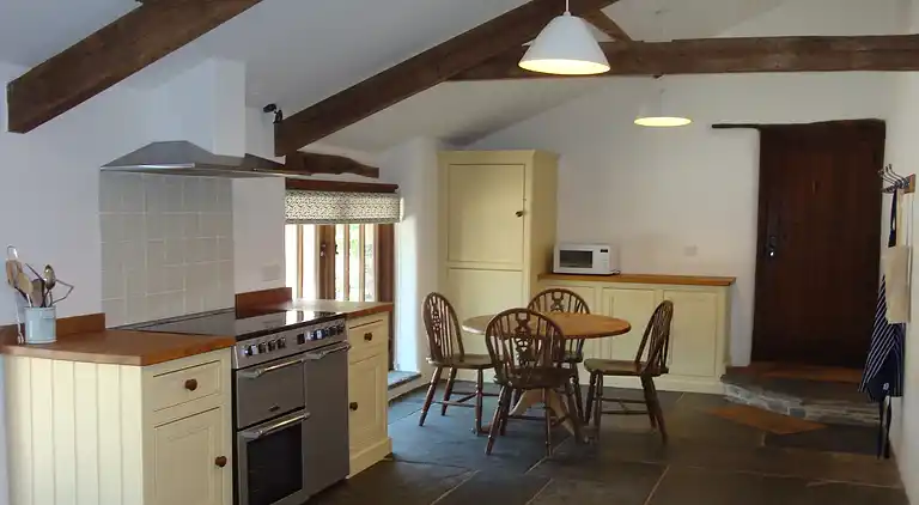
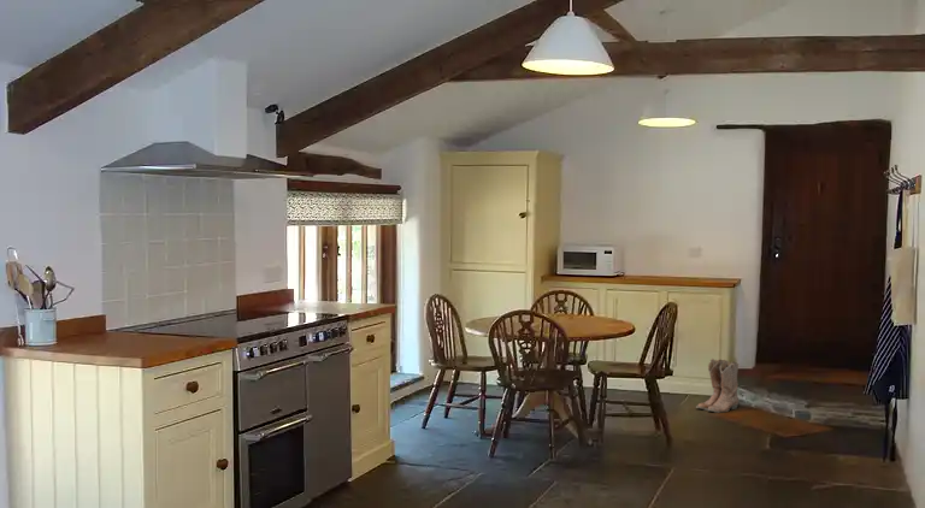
+ boots (718, 384)
